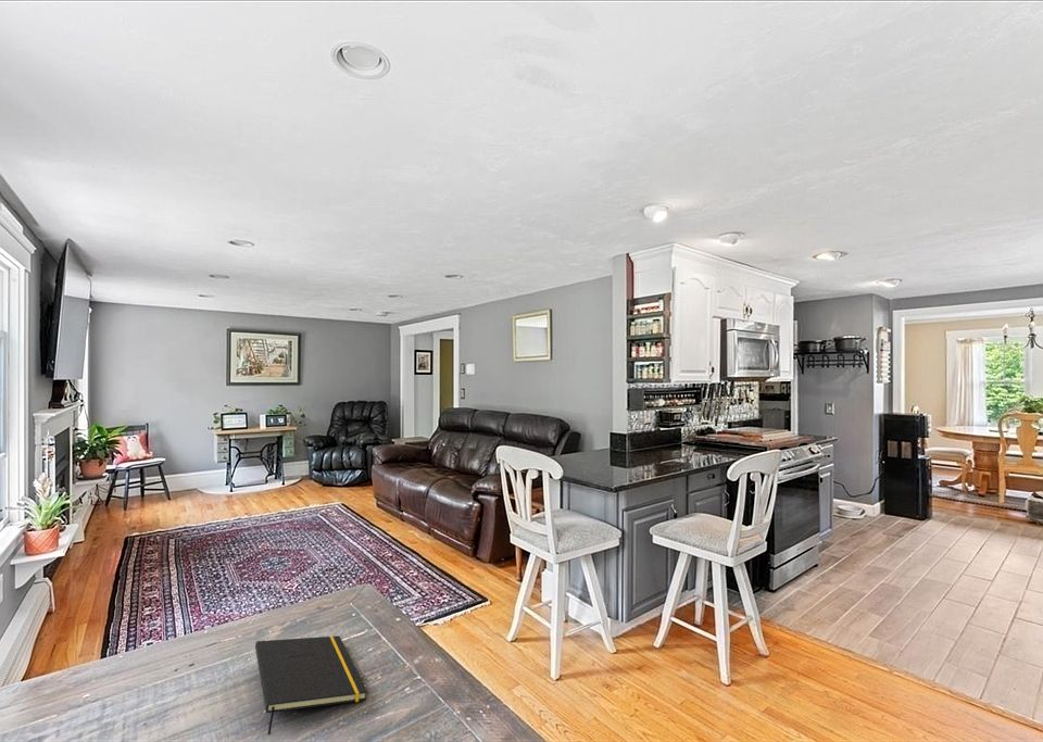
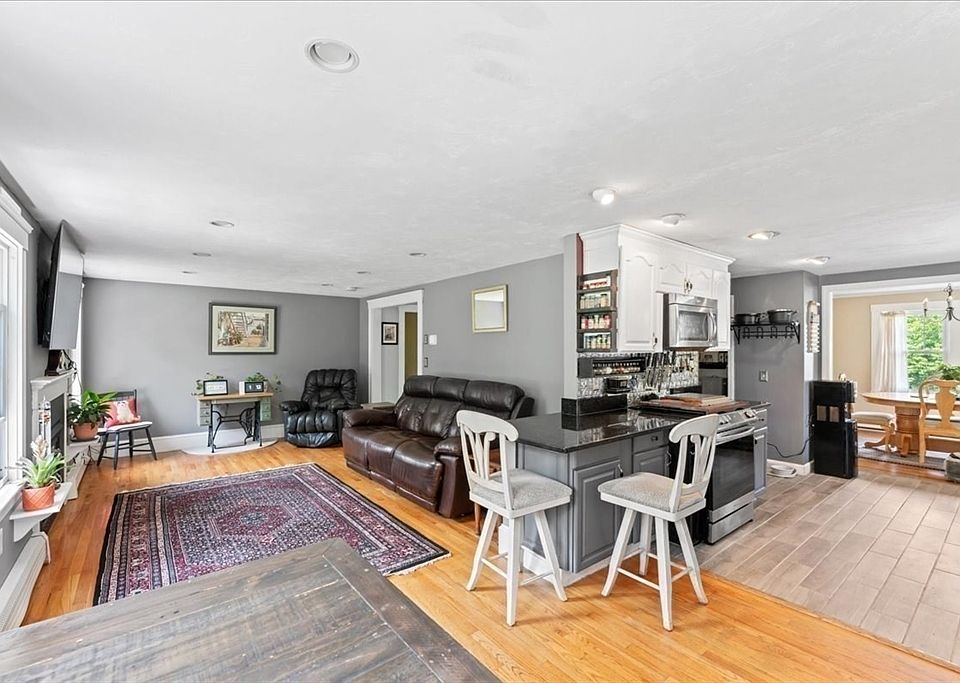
- notepad (307, 668)
